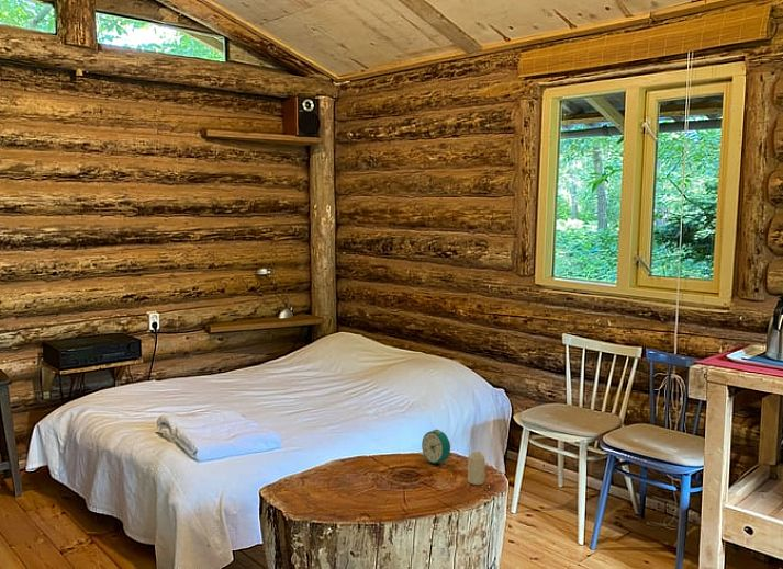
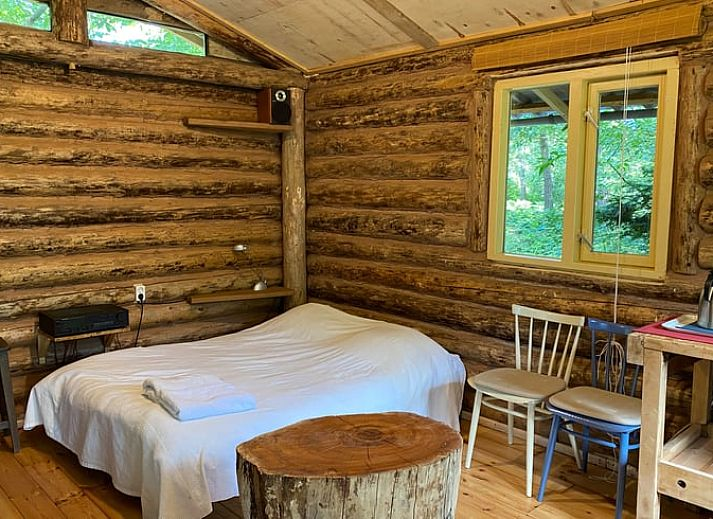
- alarm clock (437, 445)
- candle (476, 467)
